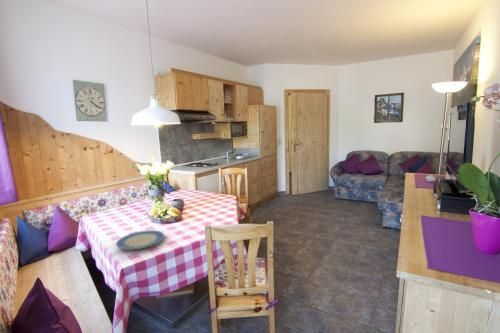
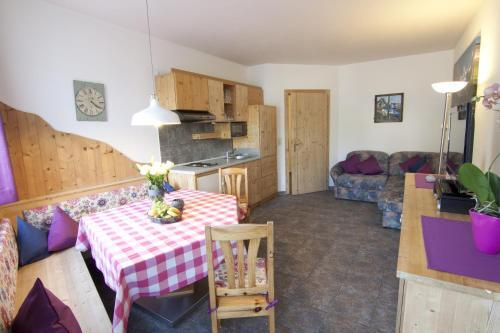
- plate (141, 241)
